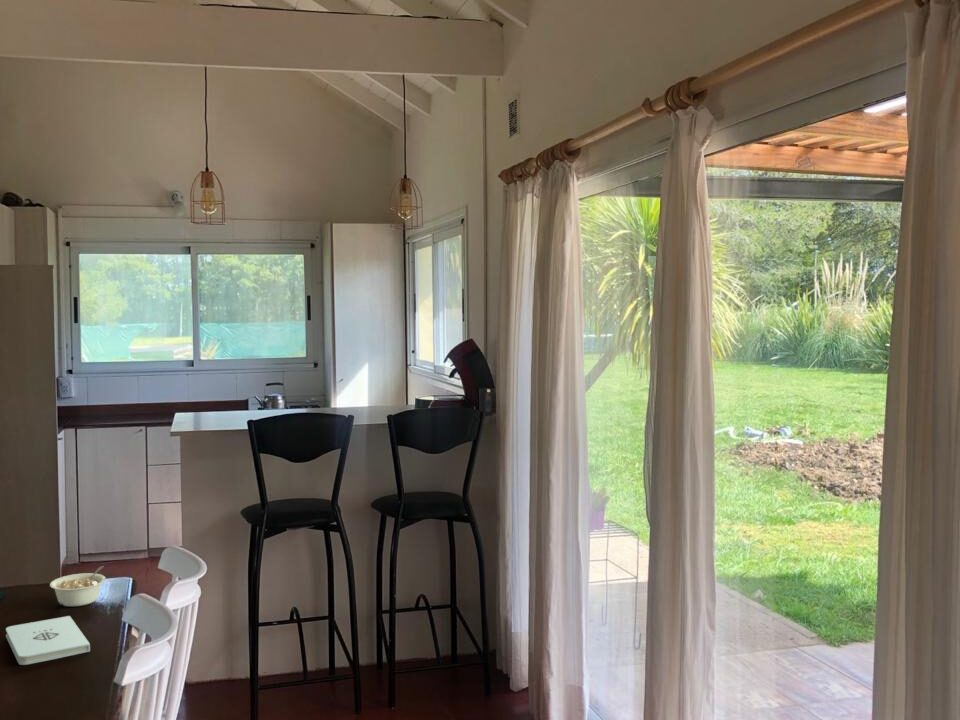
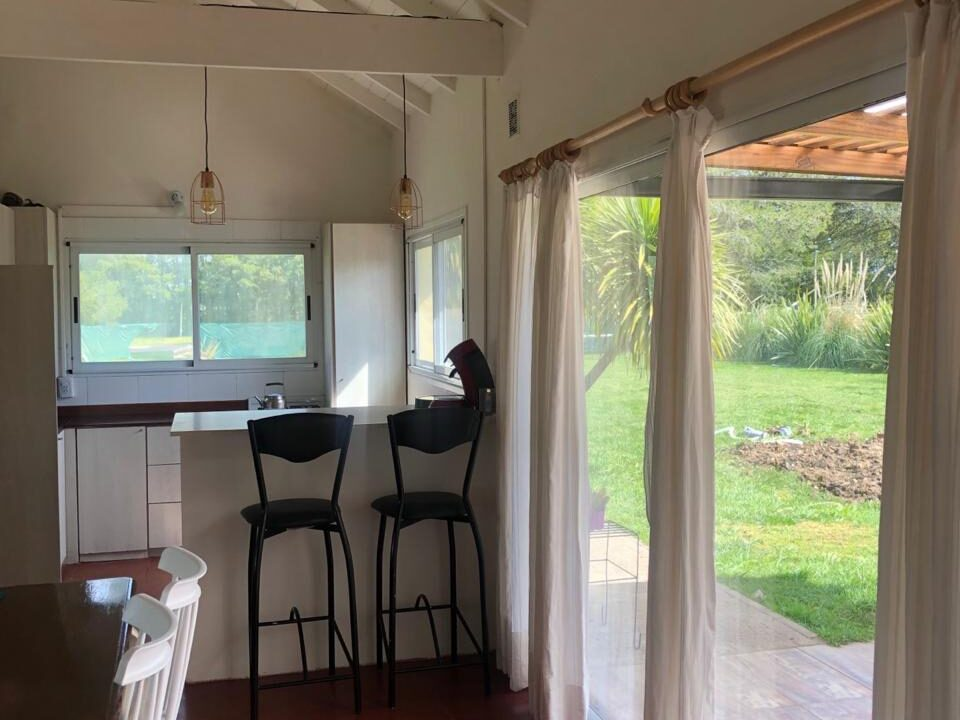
- legume (78, 588)
- notepad (46, 639)
